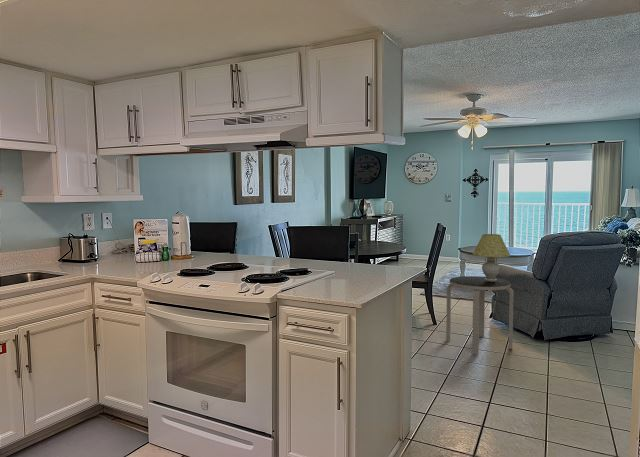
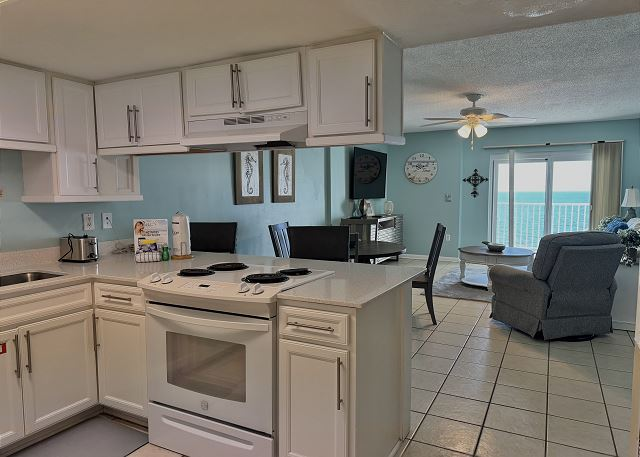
- table lamp (491, 258)
- side table (479, 312)
